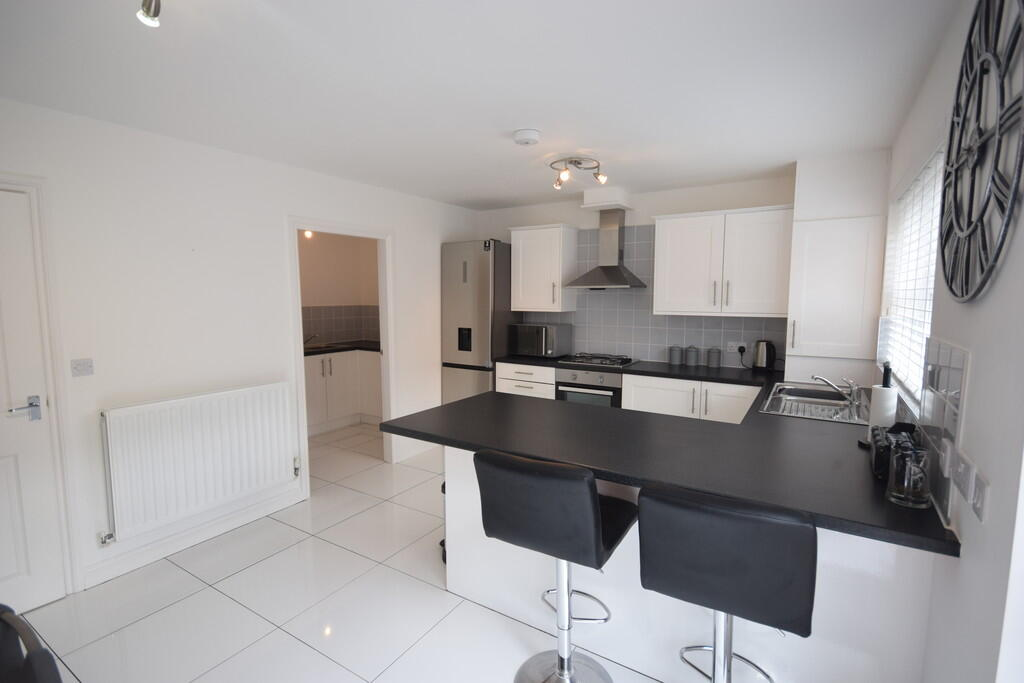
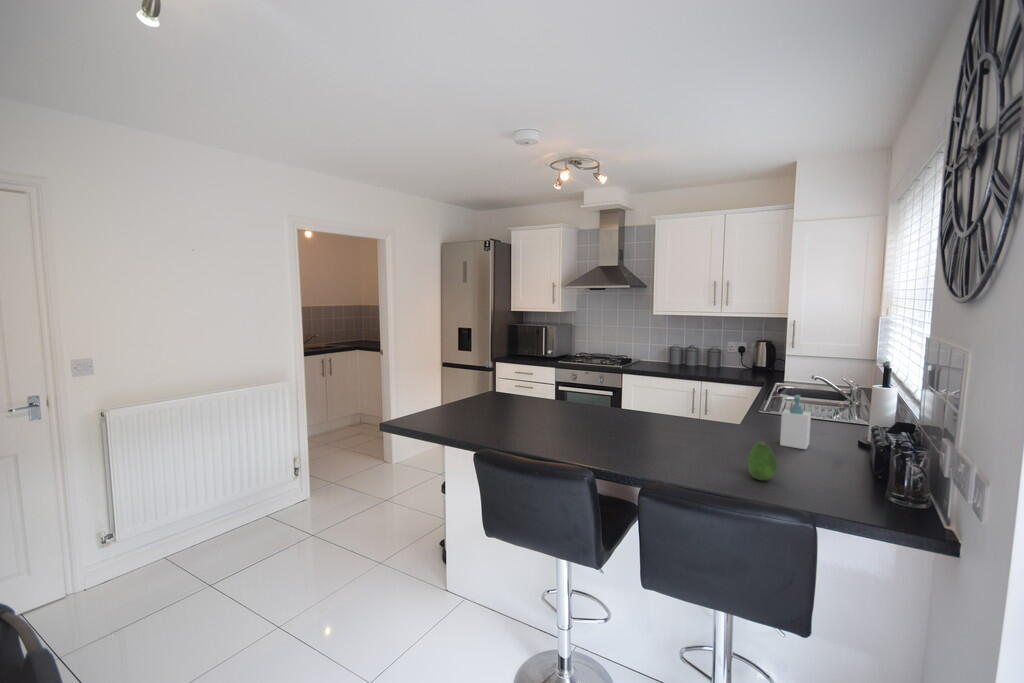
+ soap bottle (795, 420)
+ fruit (762, 460)
